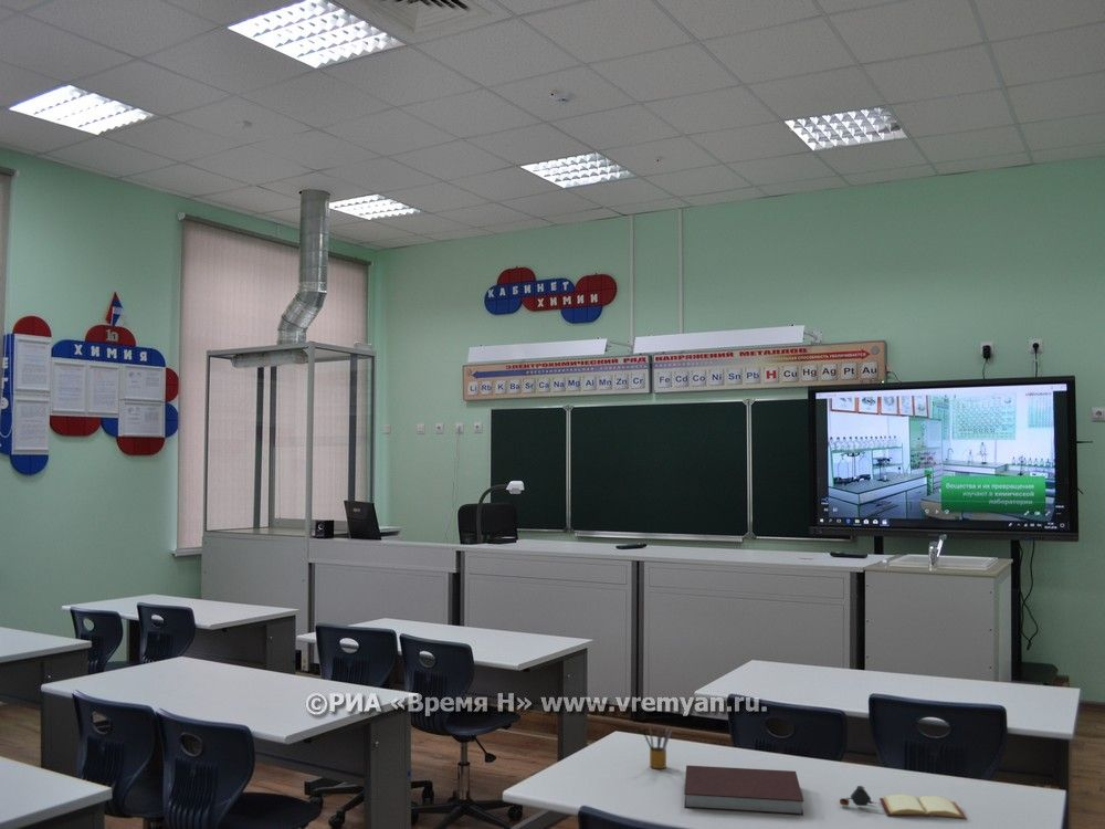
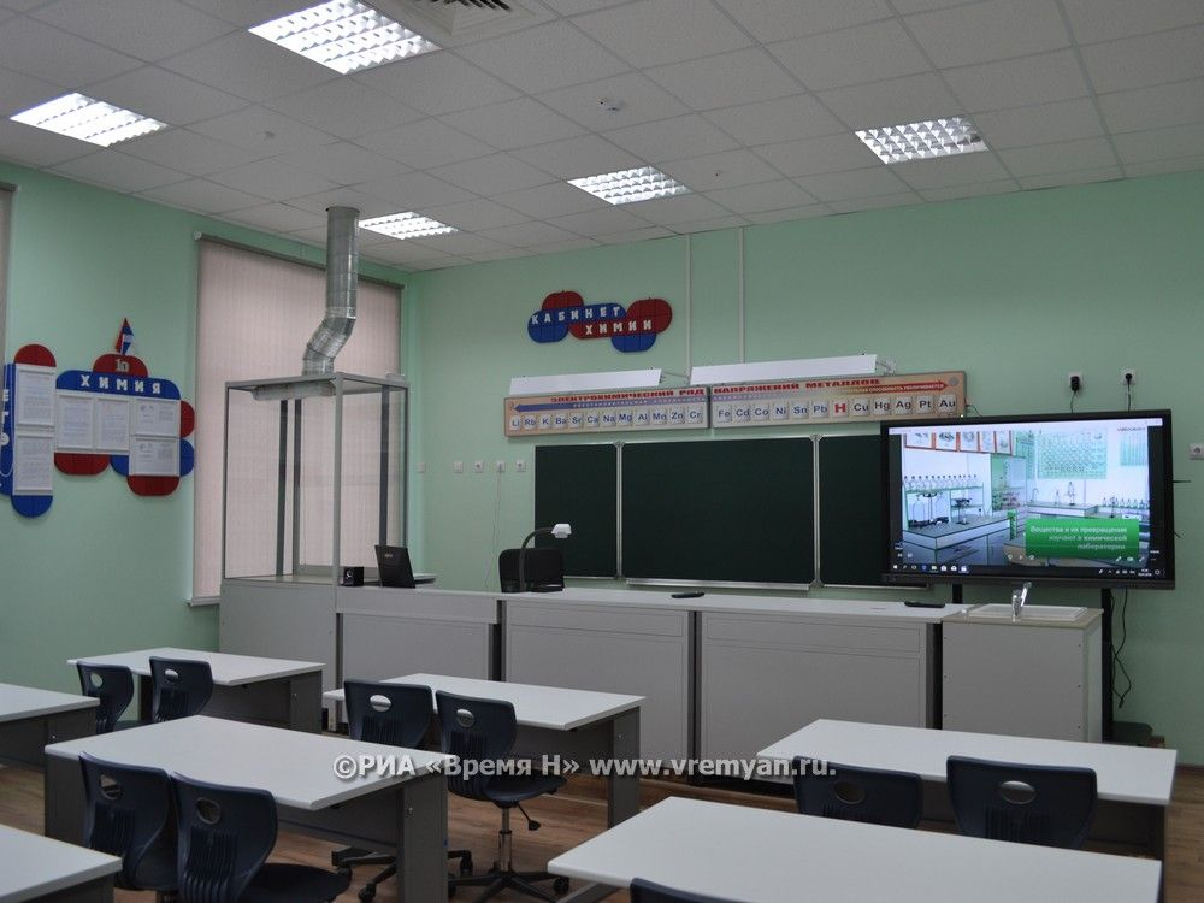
- book (899, 798)
- notebook (741, 788)
- pencil box (657, 745)
